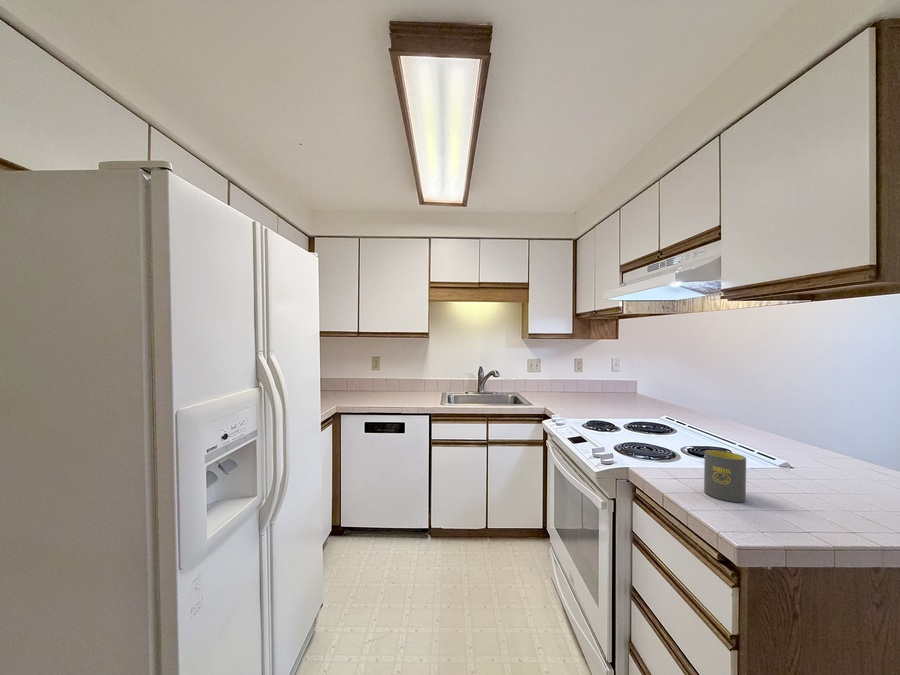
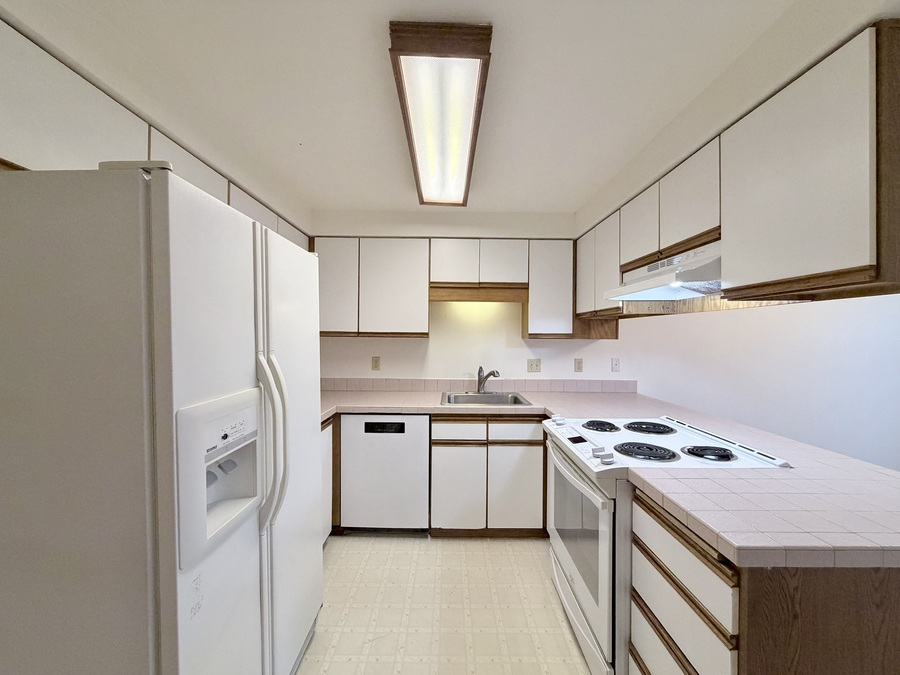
- mug (724, 473)
